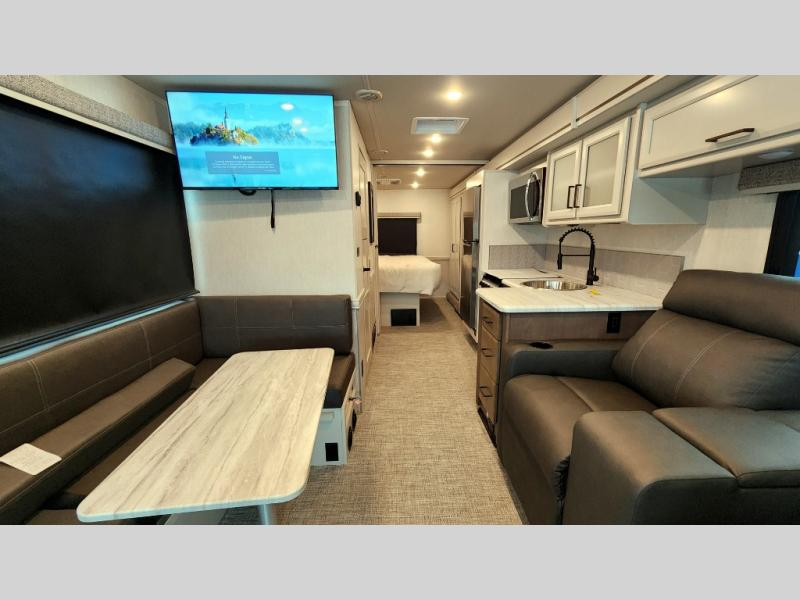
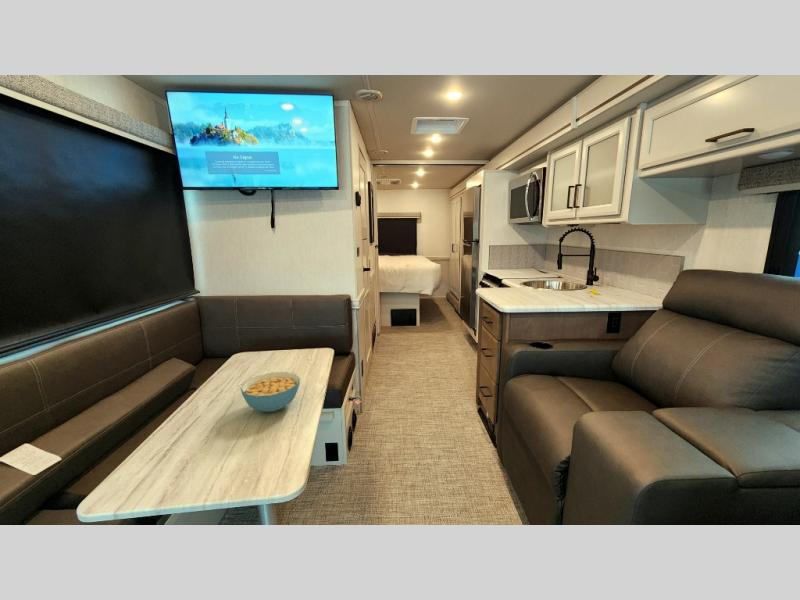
+ cereal bowl (272, 395)
